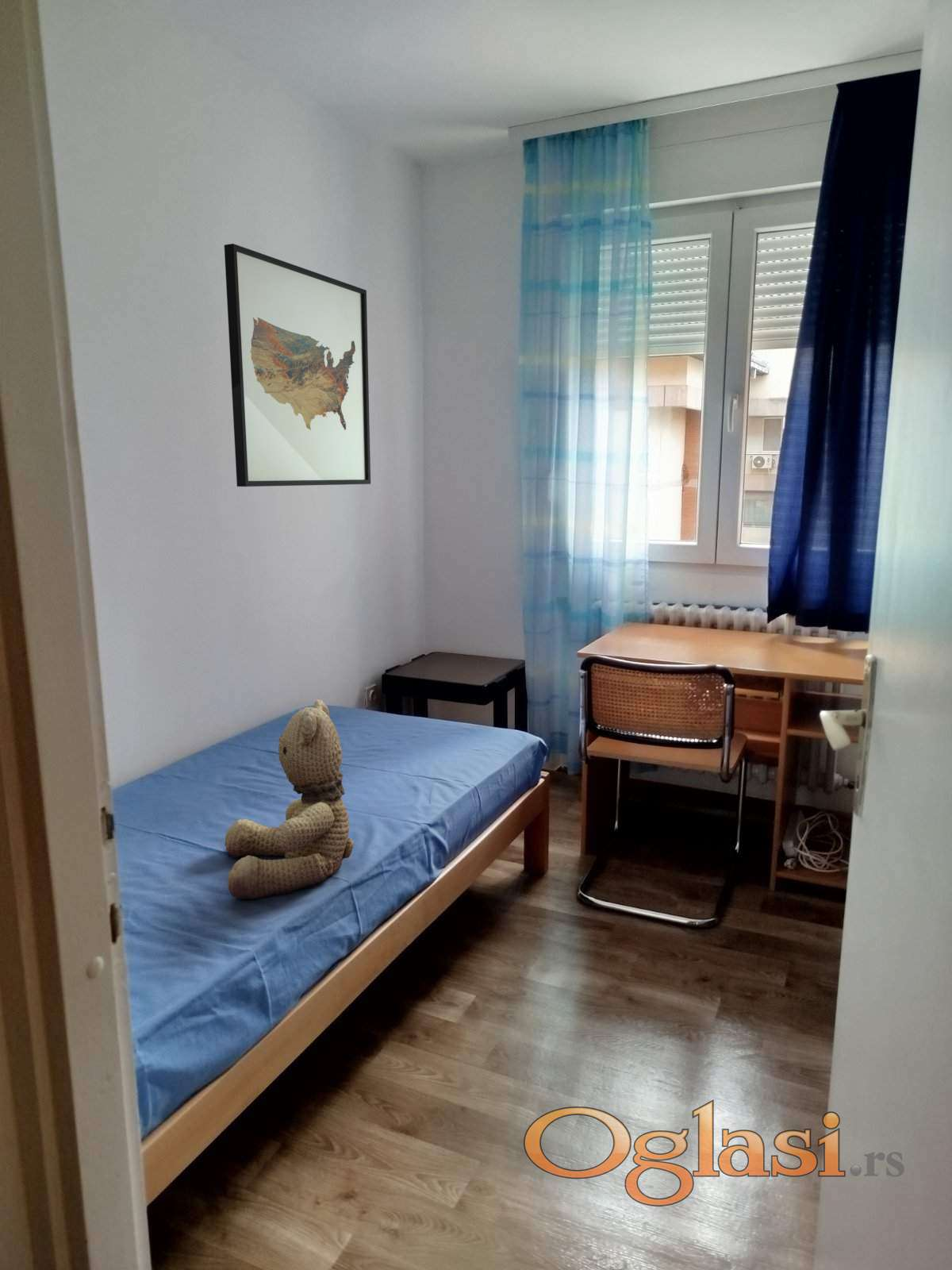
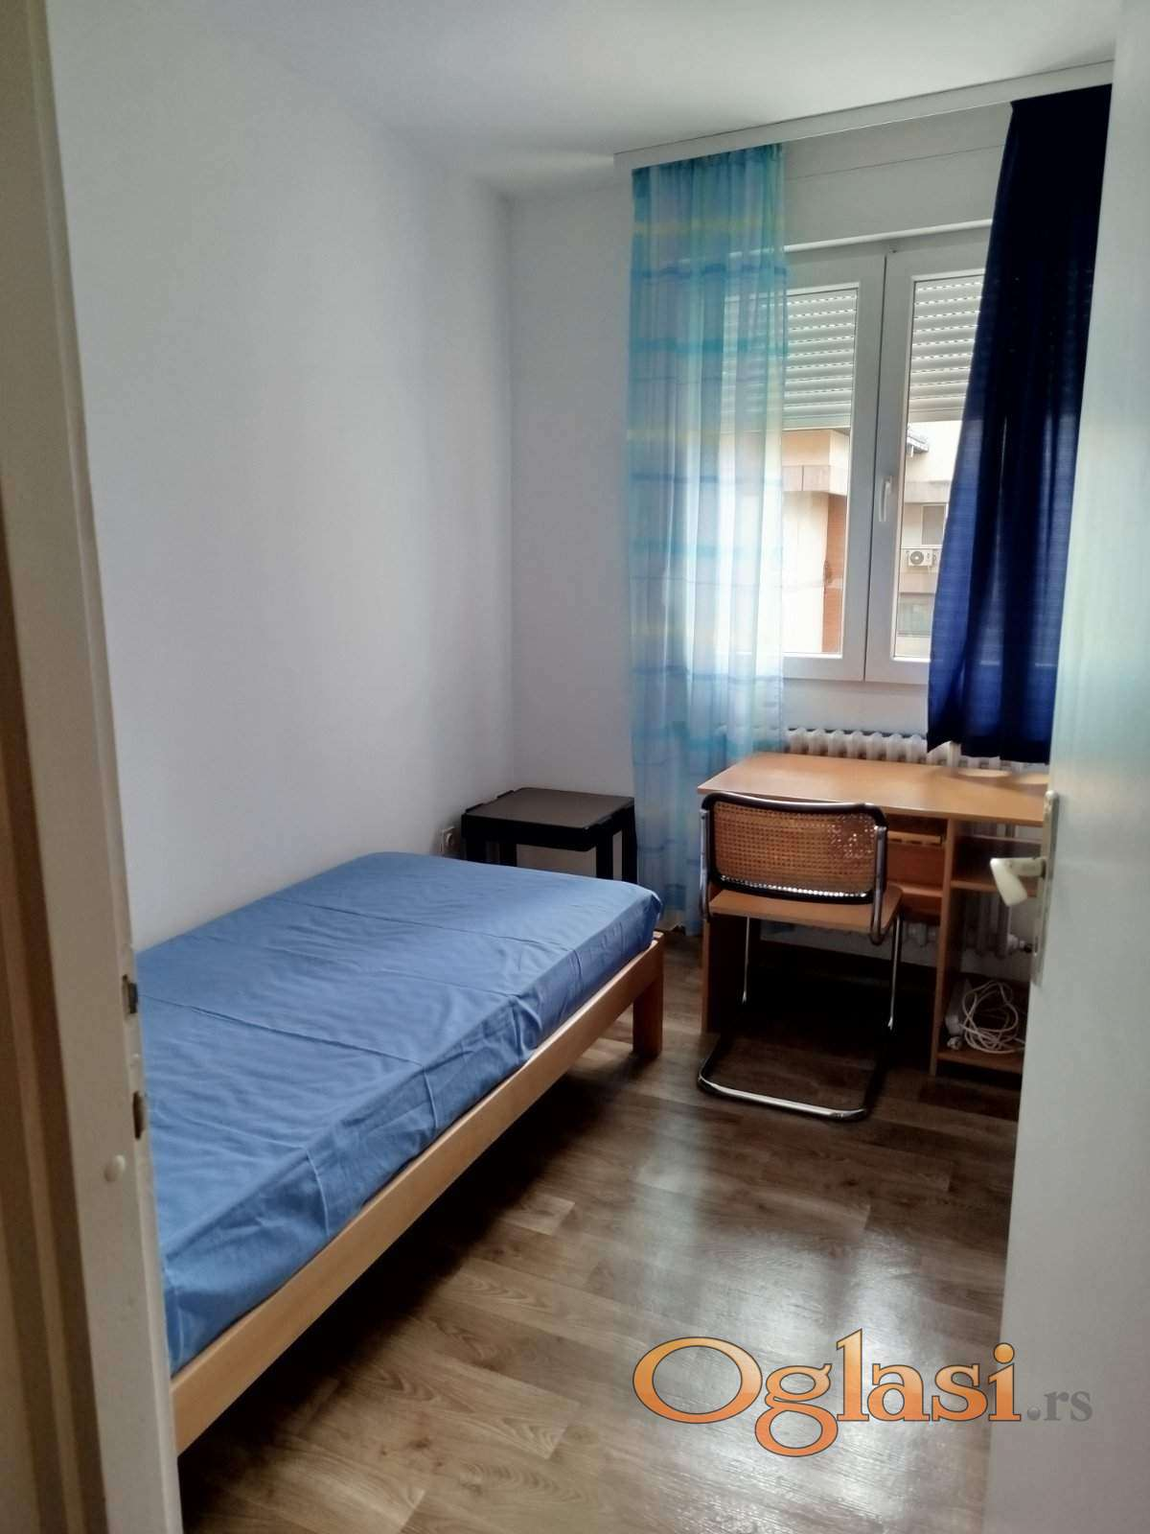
- wall art (307, 379)
- teddy bear (290, 782)
